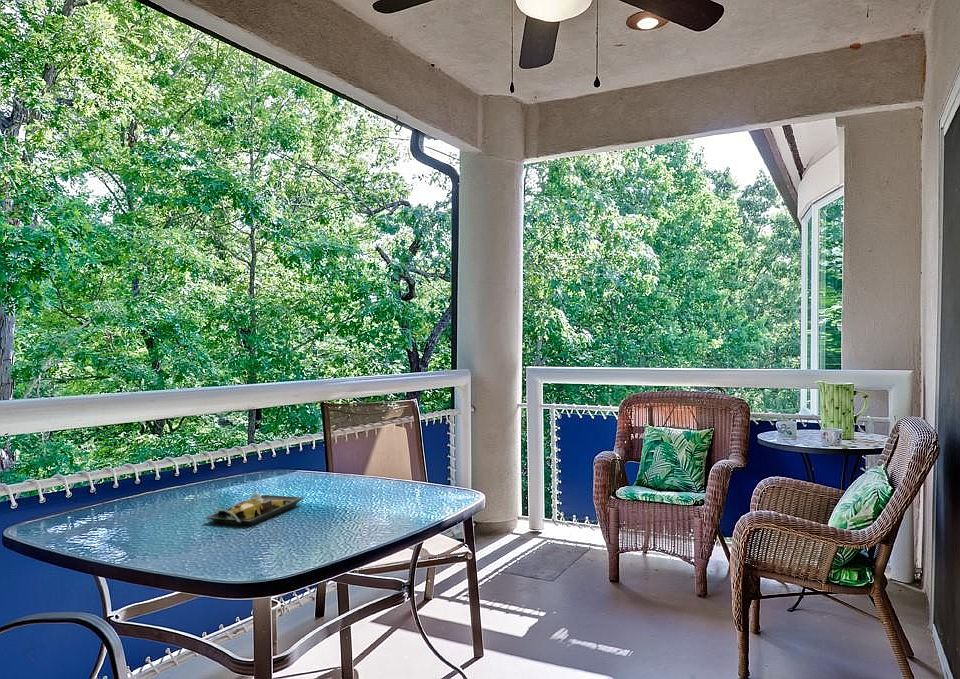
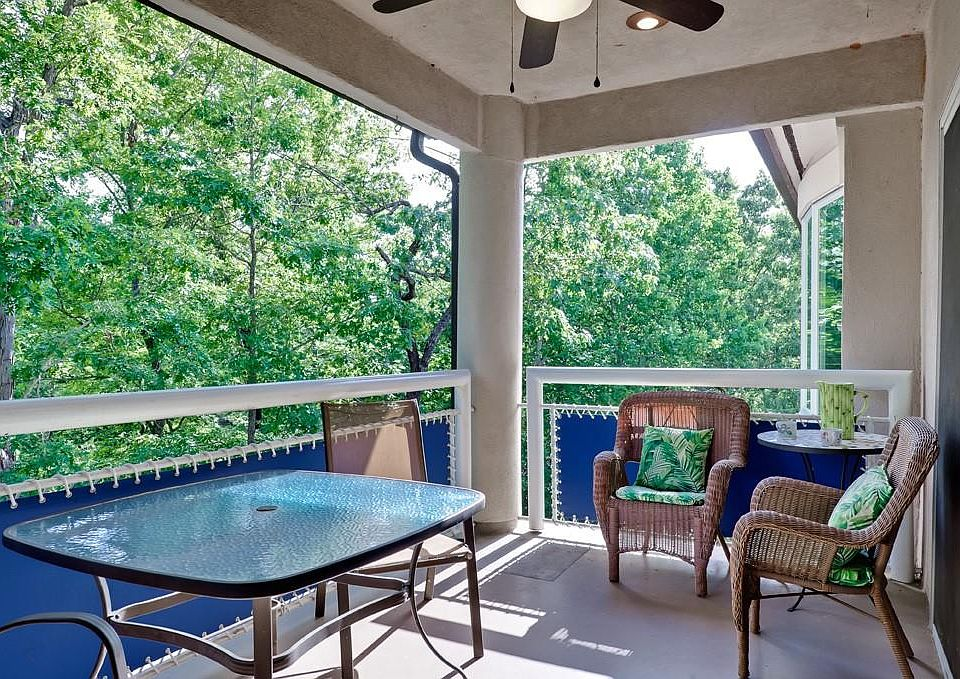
- plate (251, 503)
